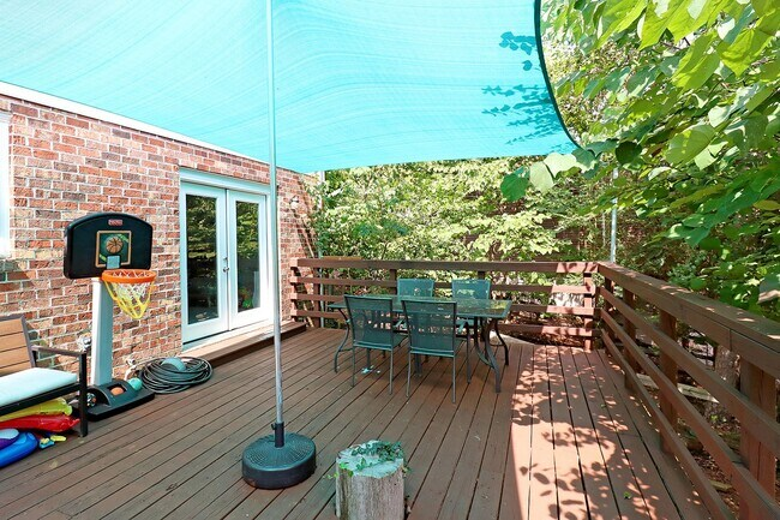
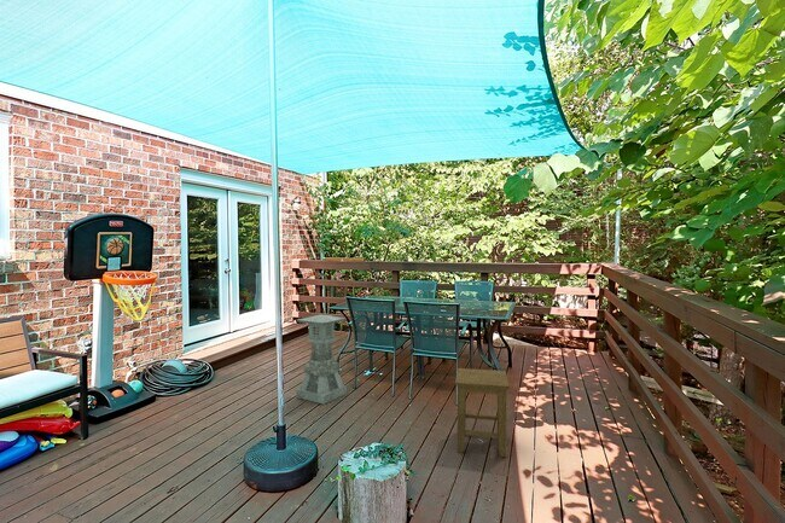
+ lantern (321, 355)
+ stool (481, 414)
